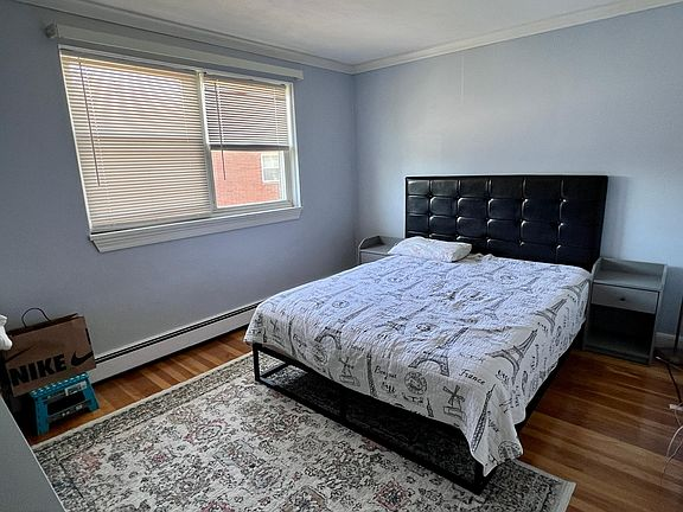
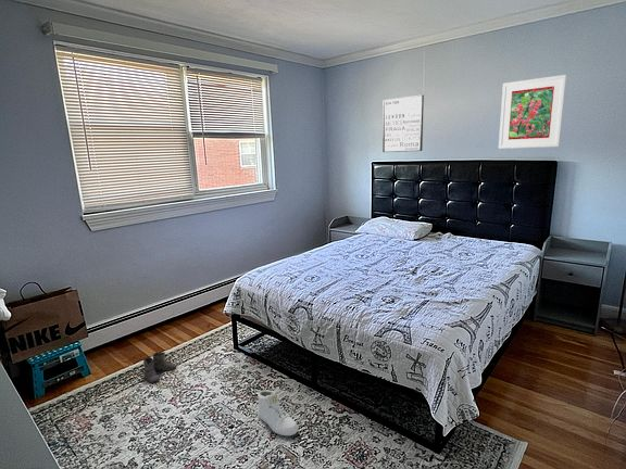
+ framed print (529, 114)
+ boots (156, 366)
+ wall art (402, 125)
+ sneaker (275, 410)
